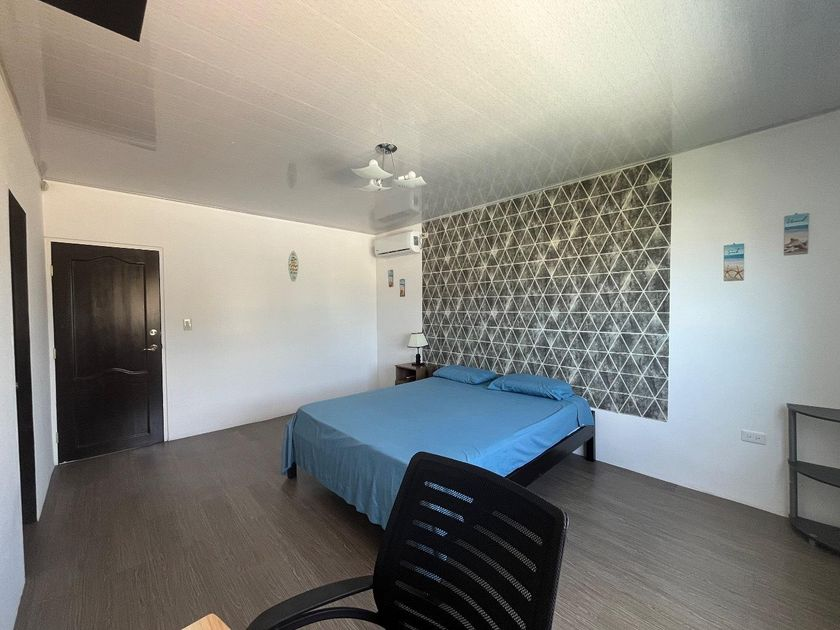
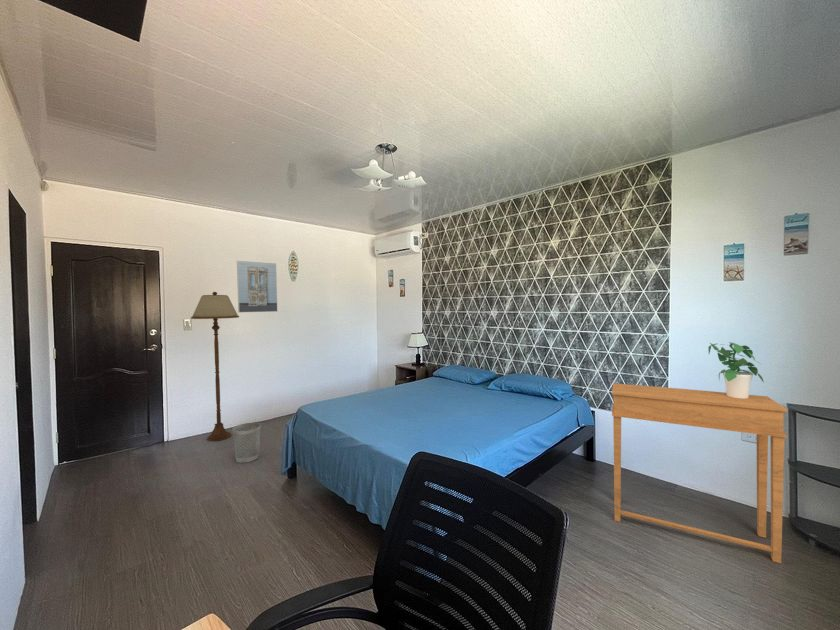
+ potted plant (735, 368)
+ floor lamp (217, 364)
+ wastebasket (247, 442)
+ side table (687, 425)
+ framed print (257, 287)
